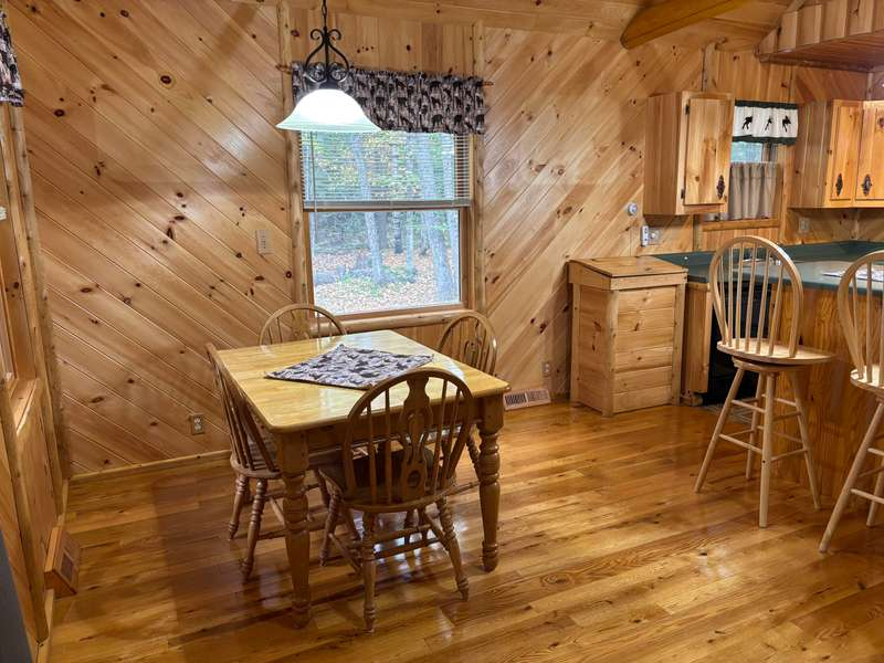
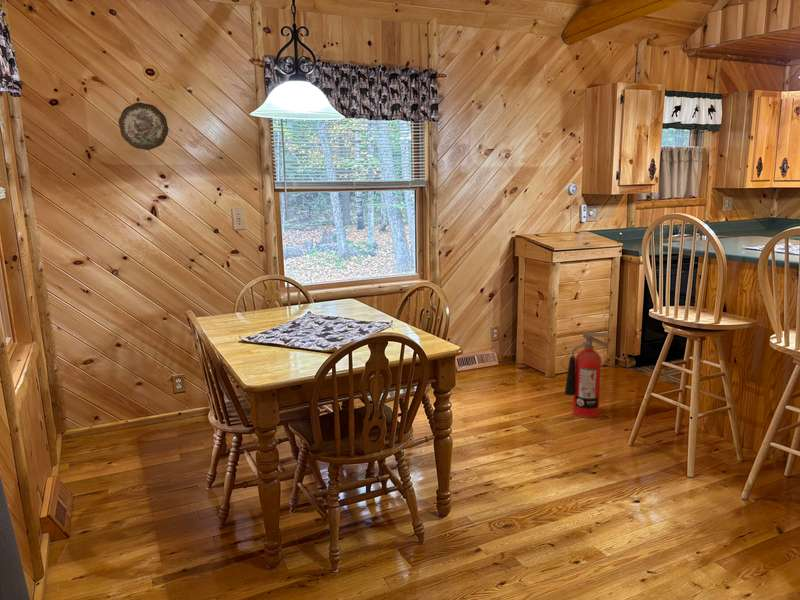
+ decorative plate (143, 126)
+ fire extinguisher (586, 373)
